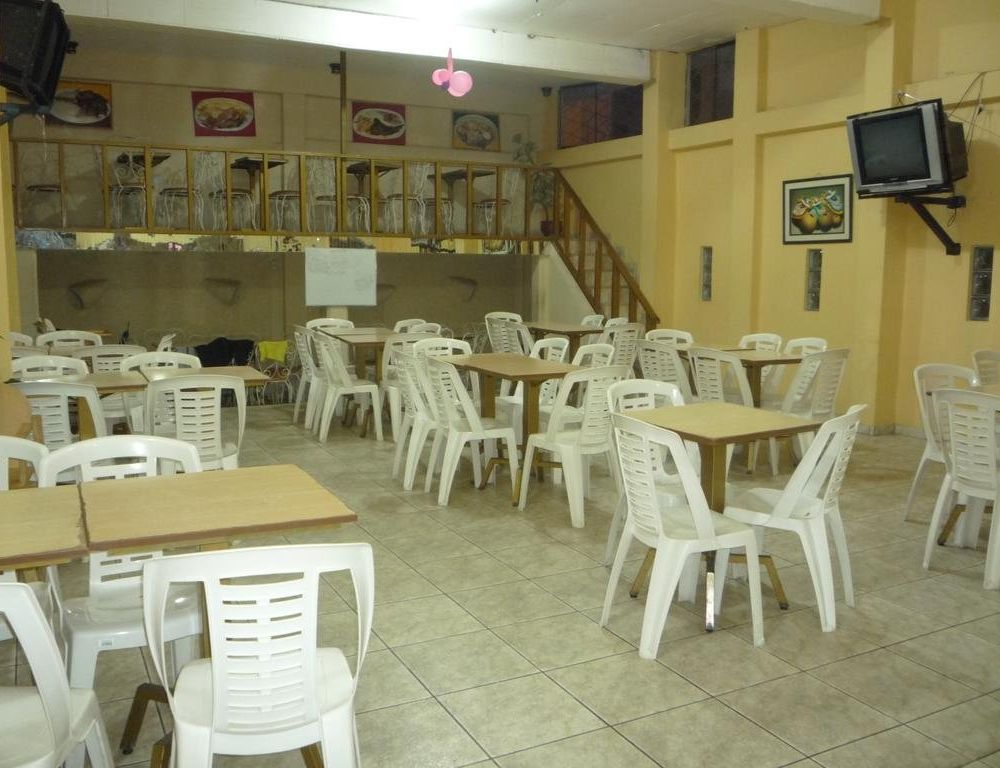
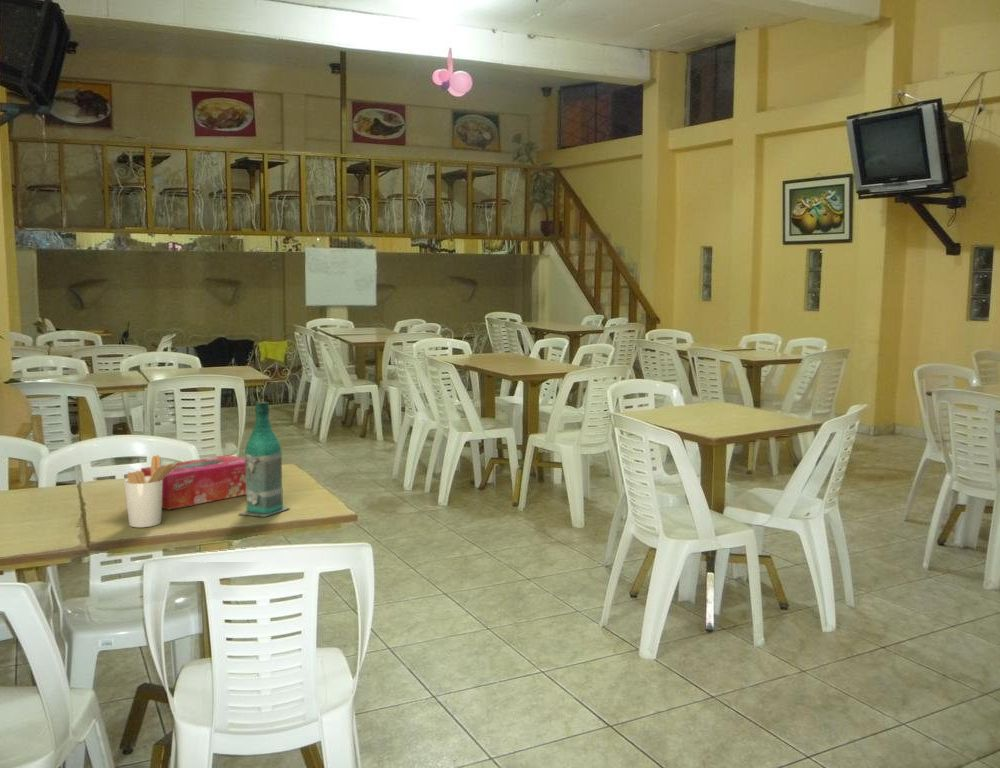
+ bottle (263, 457)
+ utensil holder (152, 491)
+ tissue box (199, 480)
